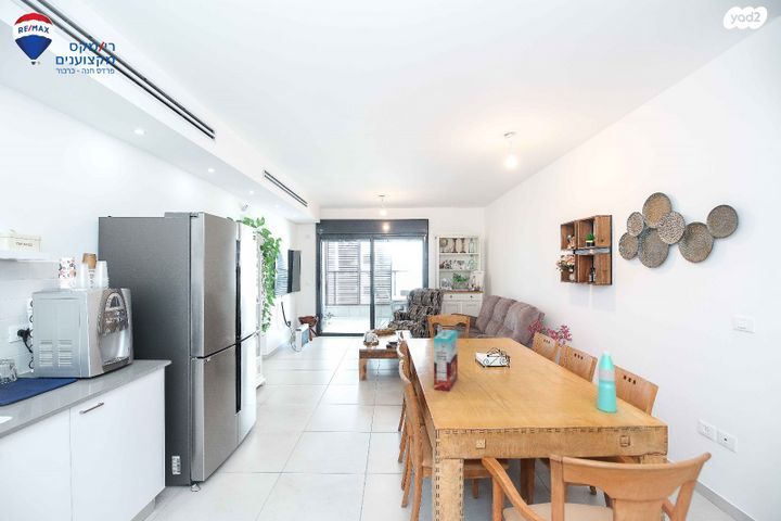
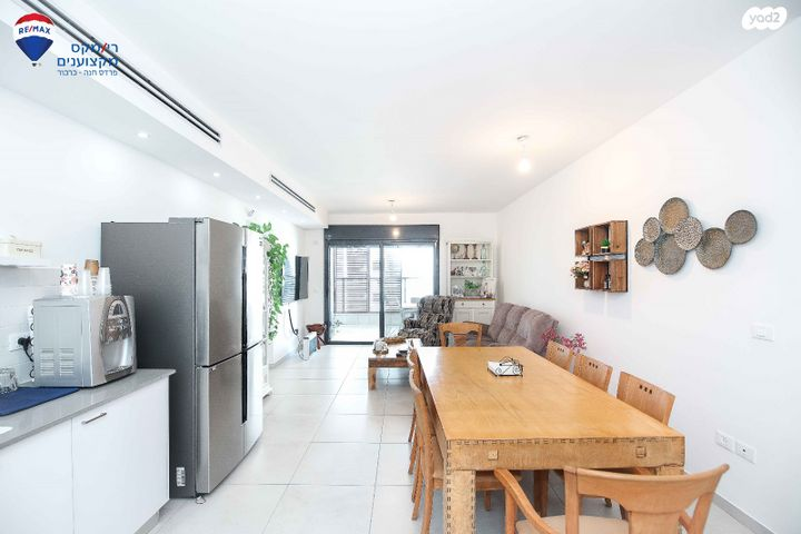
- water bottle (606, 380)
- cereal box (446, 358)
